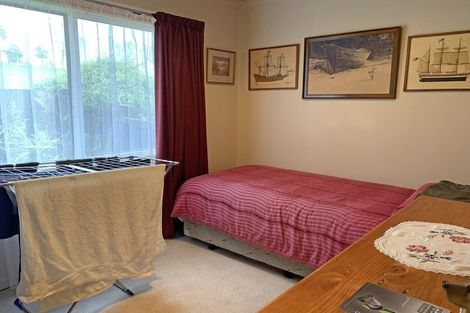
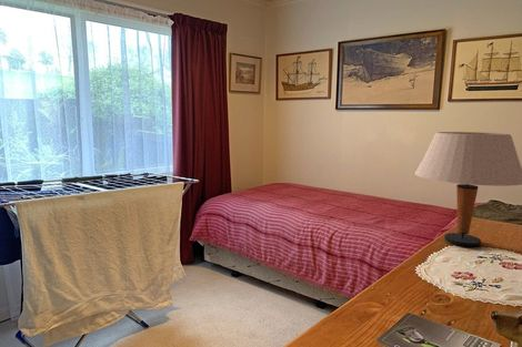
+ table lamp (466, 188)
